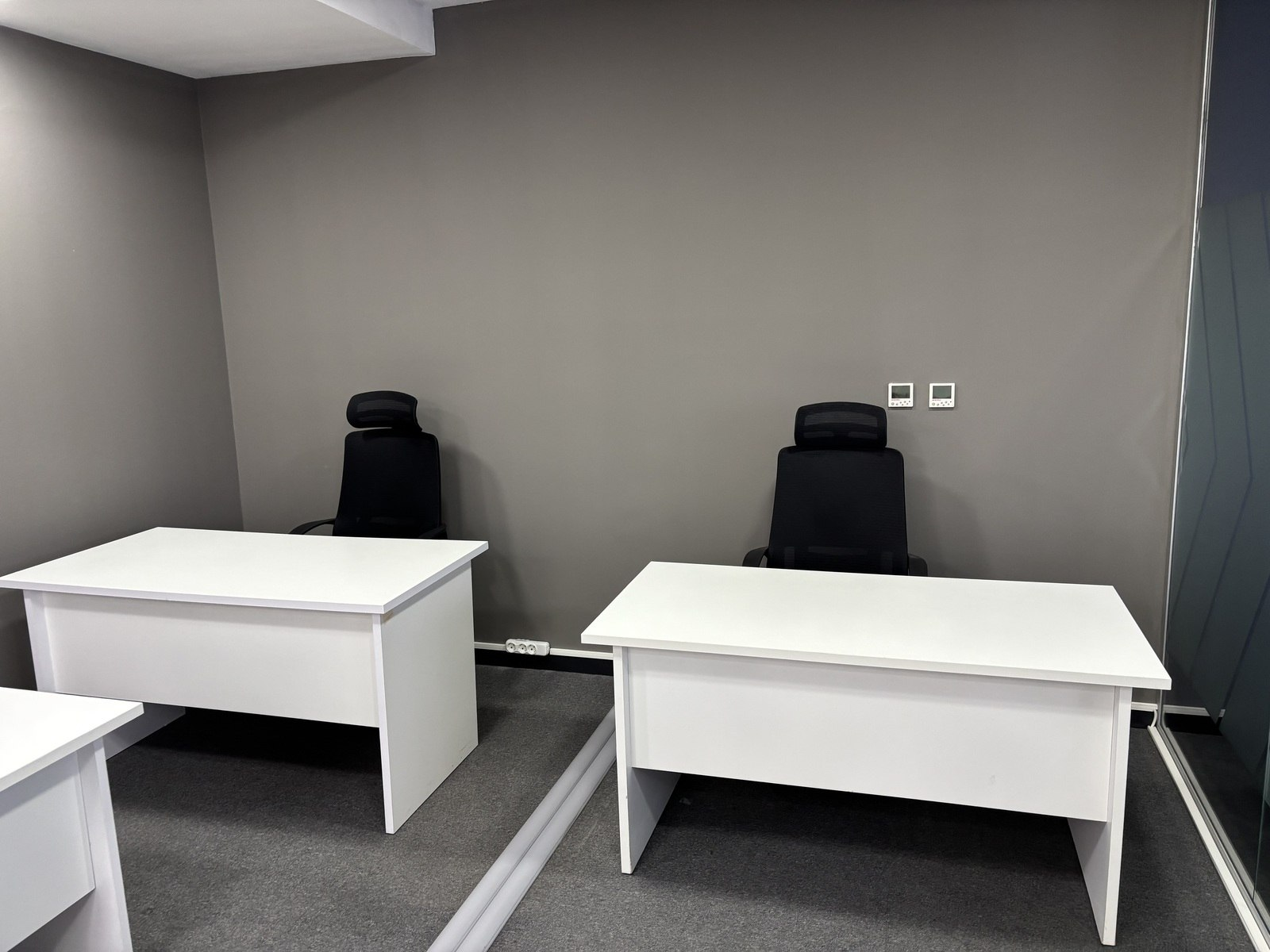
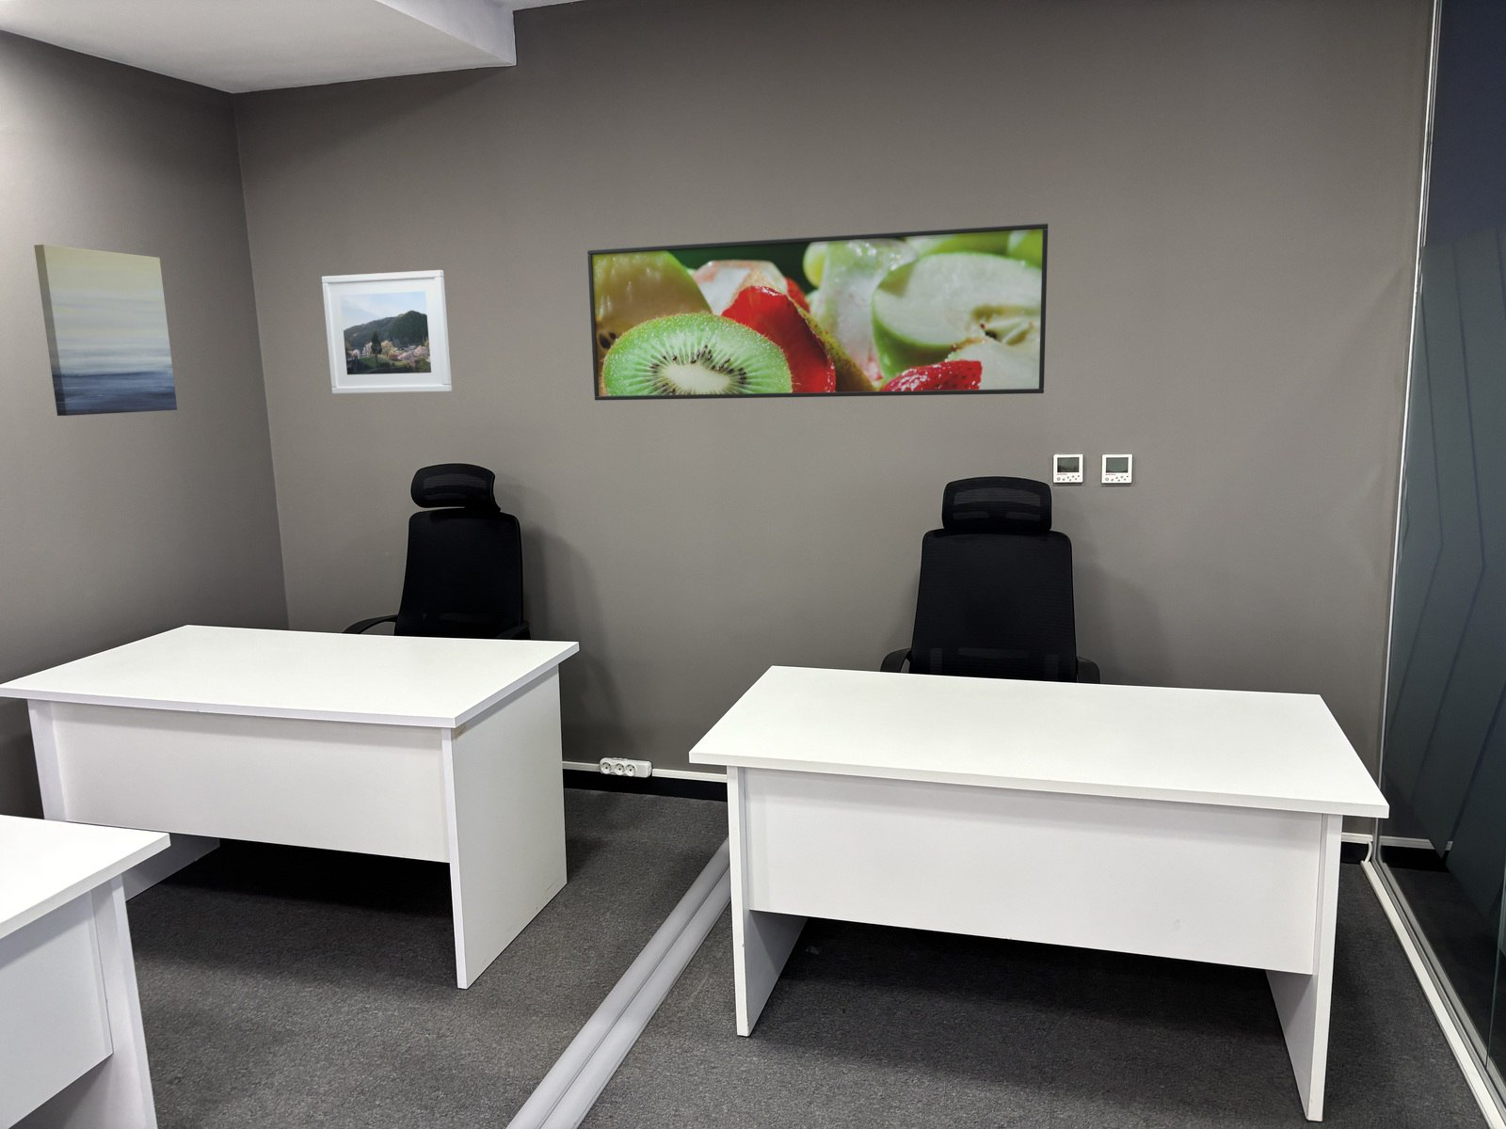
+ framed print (385, 333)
+ wall art (110, 333)
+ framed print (805, 318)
